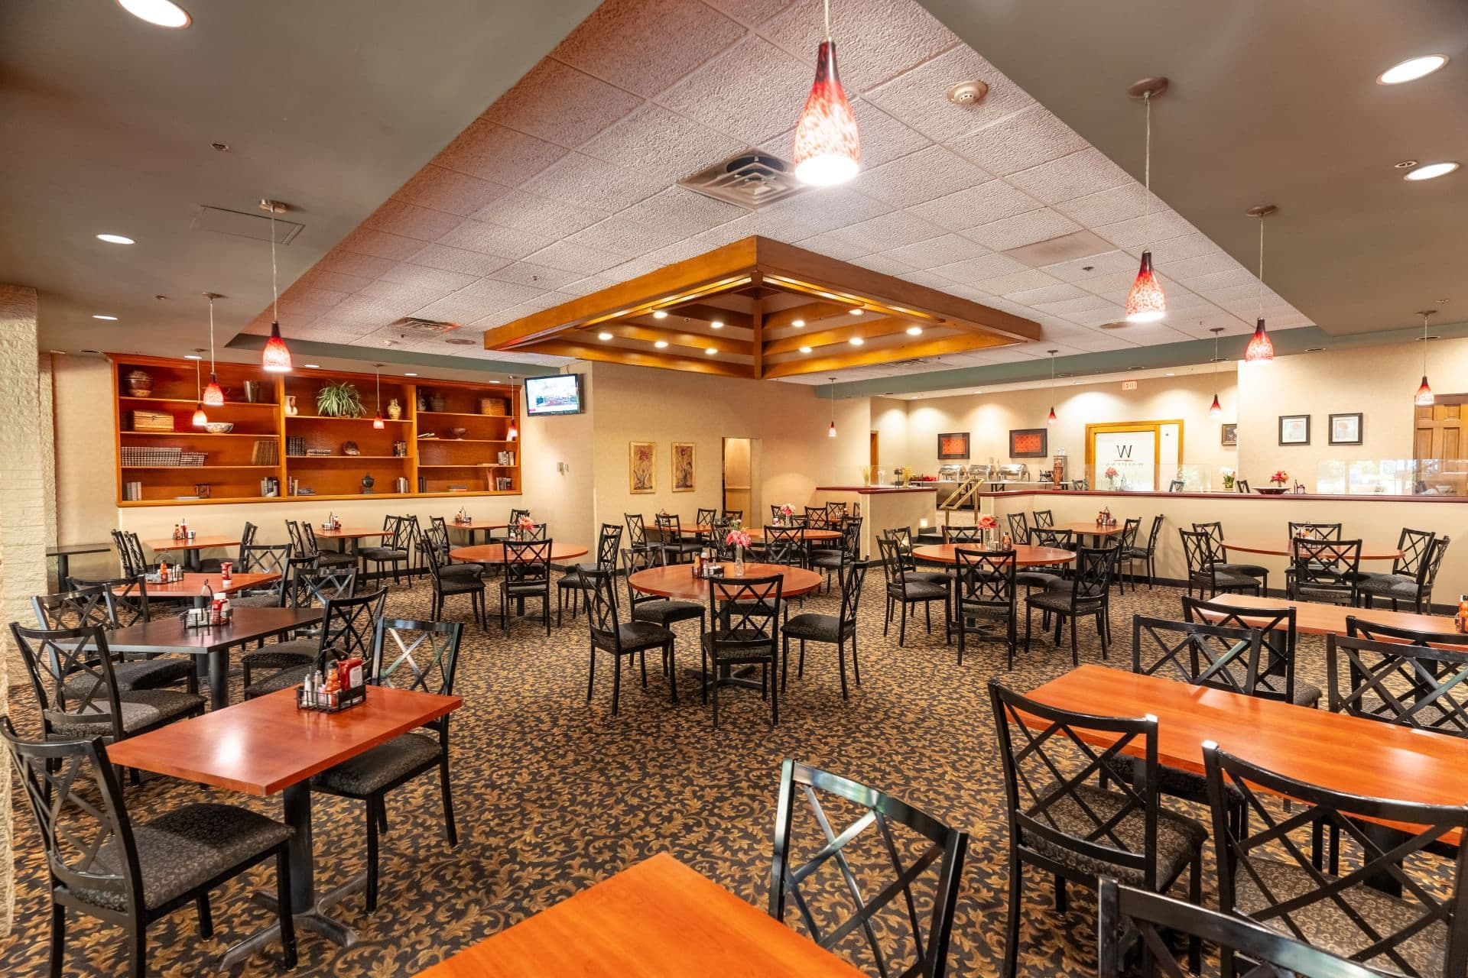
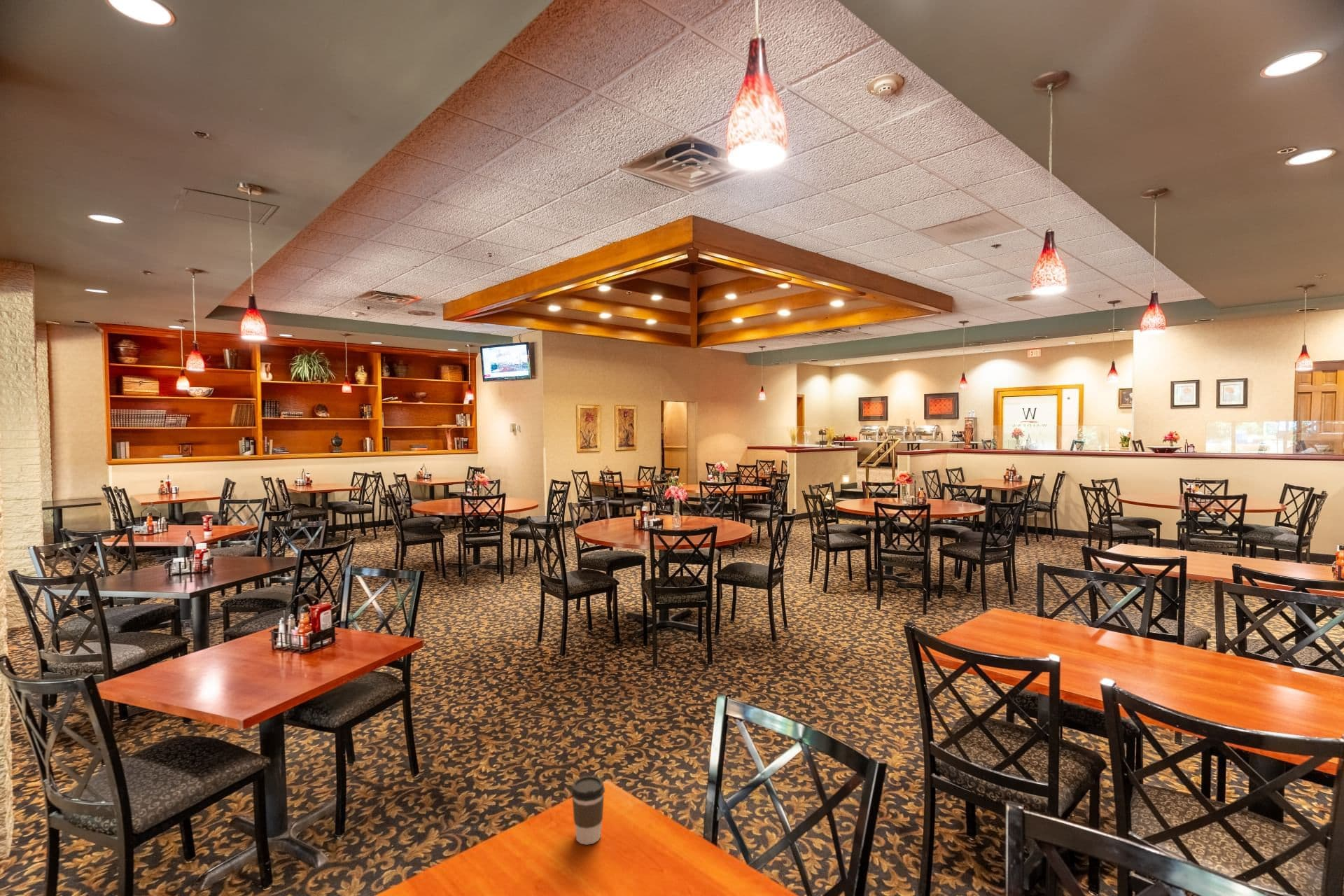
+ coffee cup (588, 810)
